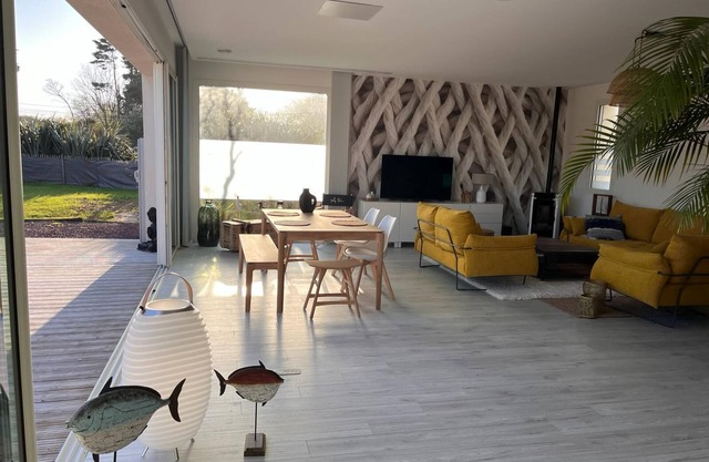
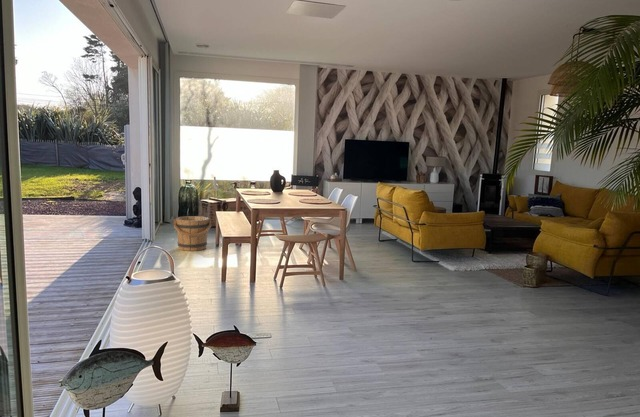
+ bucket (192, 233)
